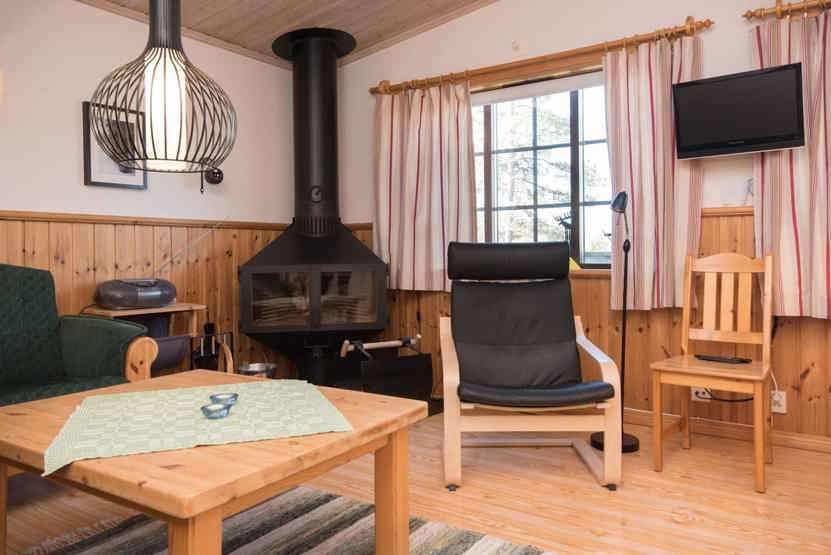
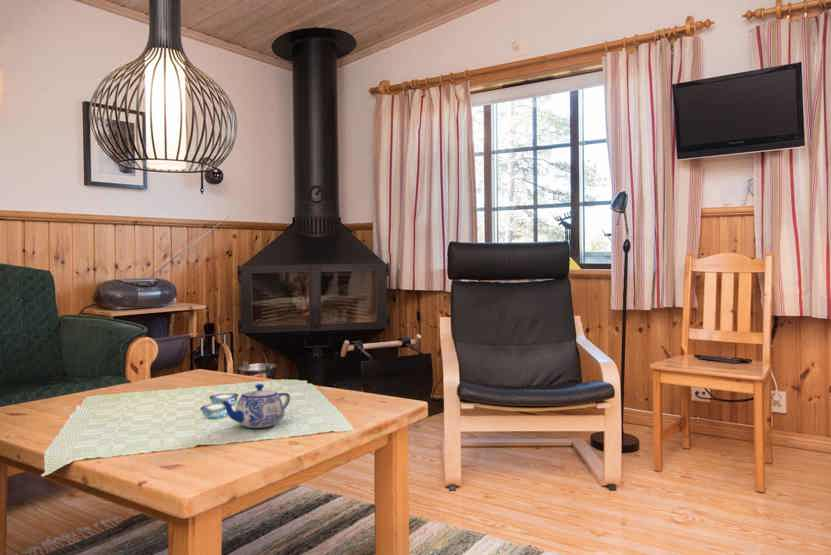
+ teapot (256, 405)
